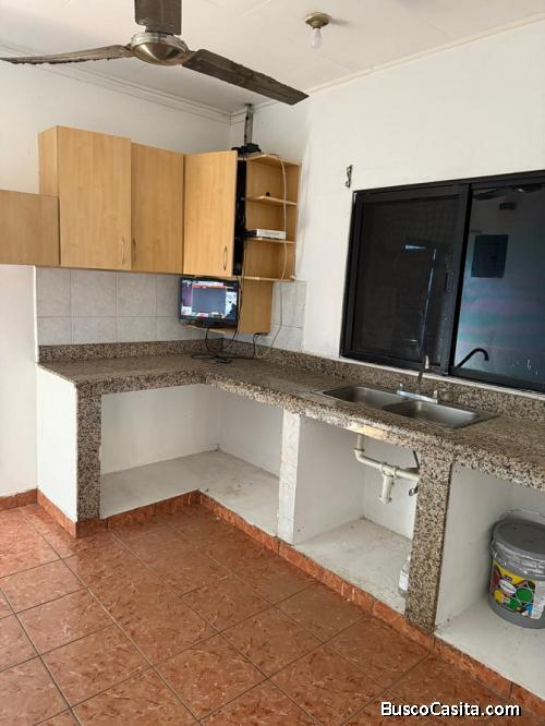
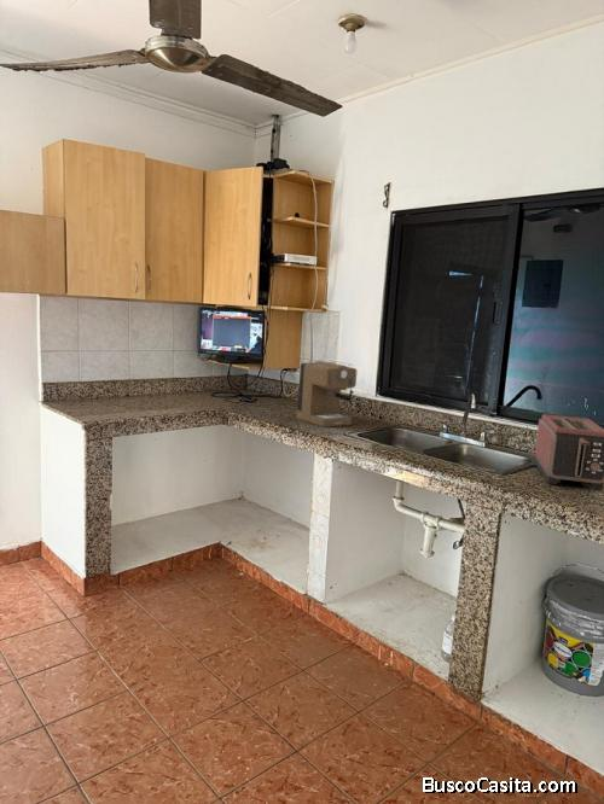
+ coffee maker (331, 392)
+ toaster (570, 450)
